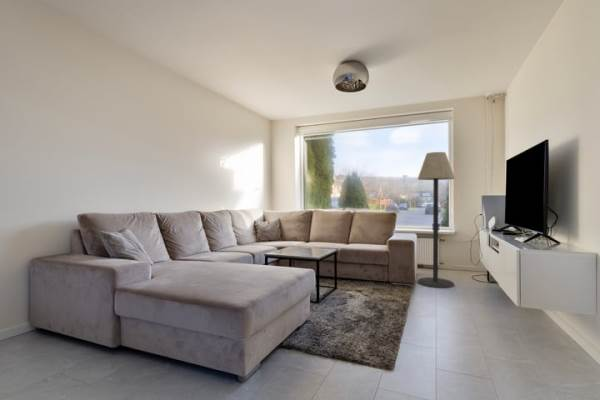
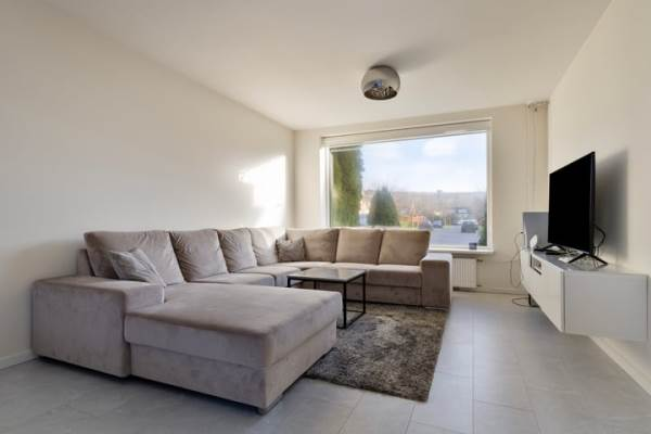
- floor lamp (435, 218)
